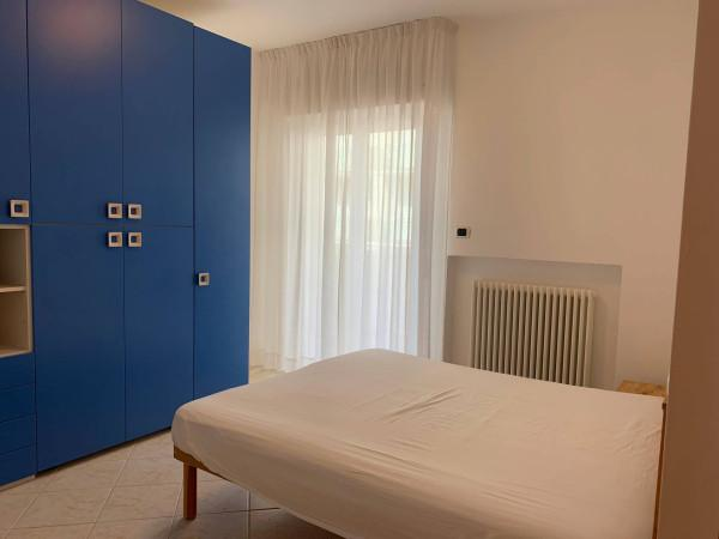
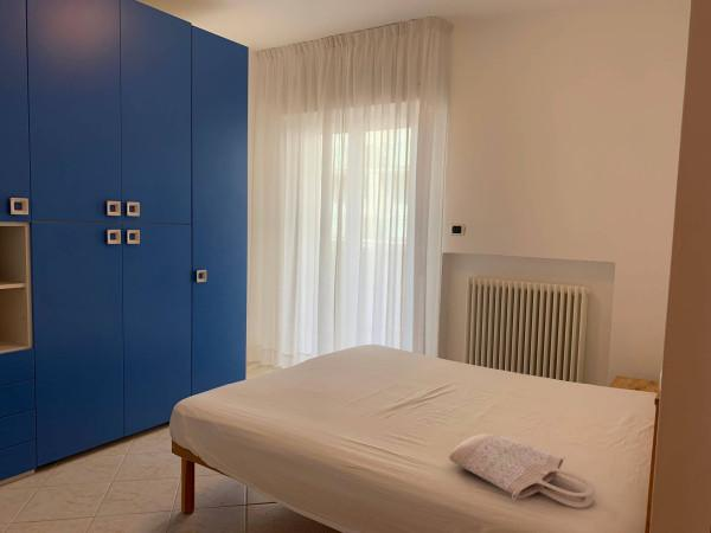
+ shopping bag (521, 467)
